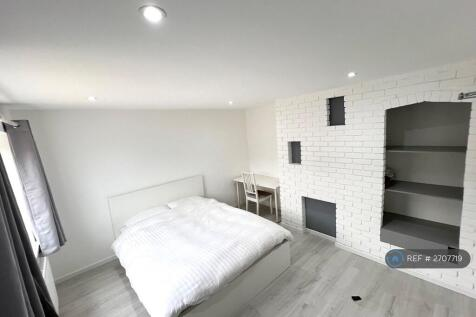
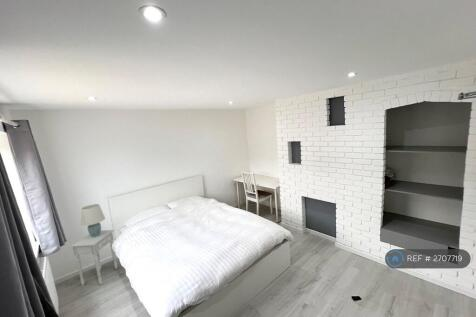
+ table lamp (93, 221)
+ nightstand (97, 257)
